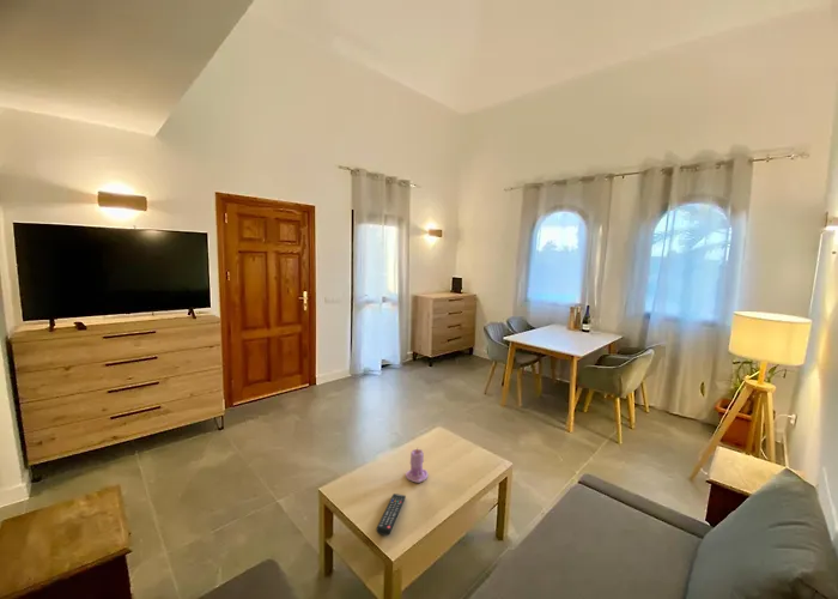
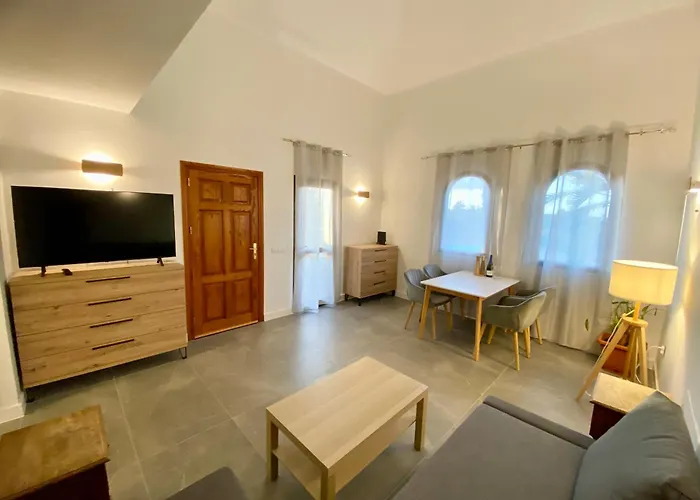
- candle (417, 461)
- remote control (391, 512)
